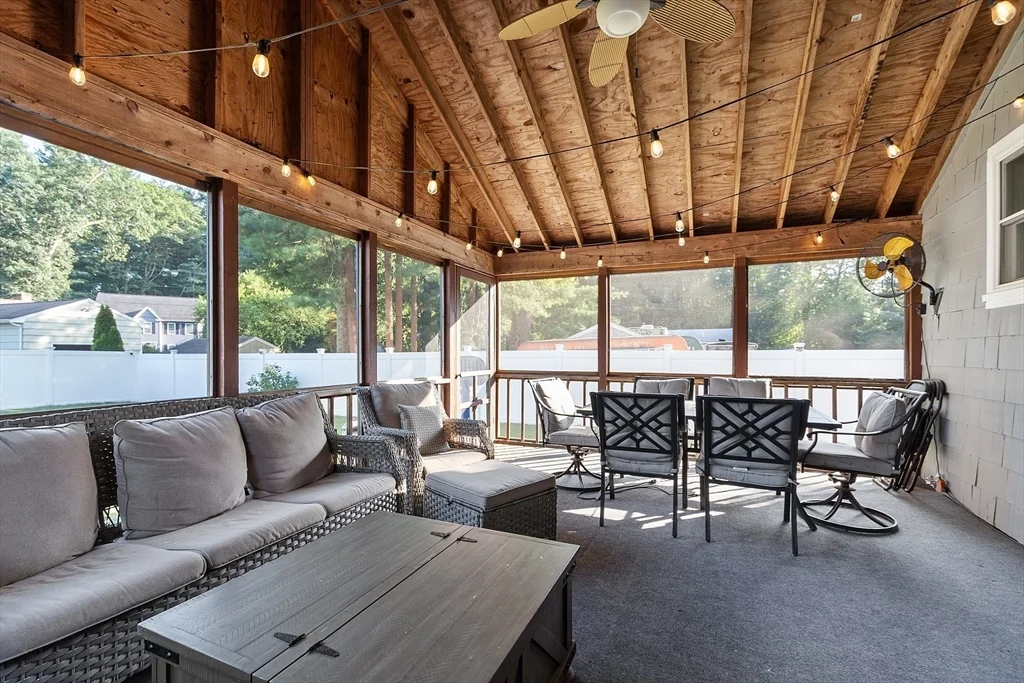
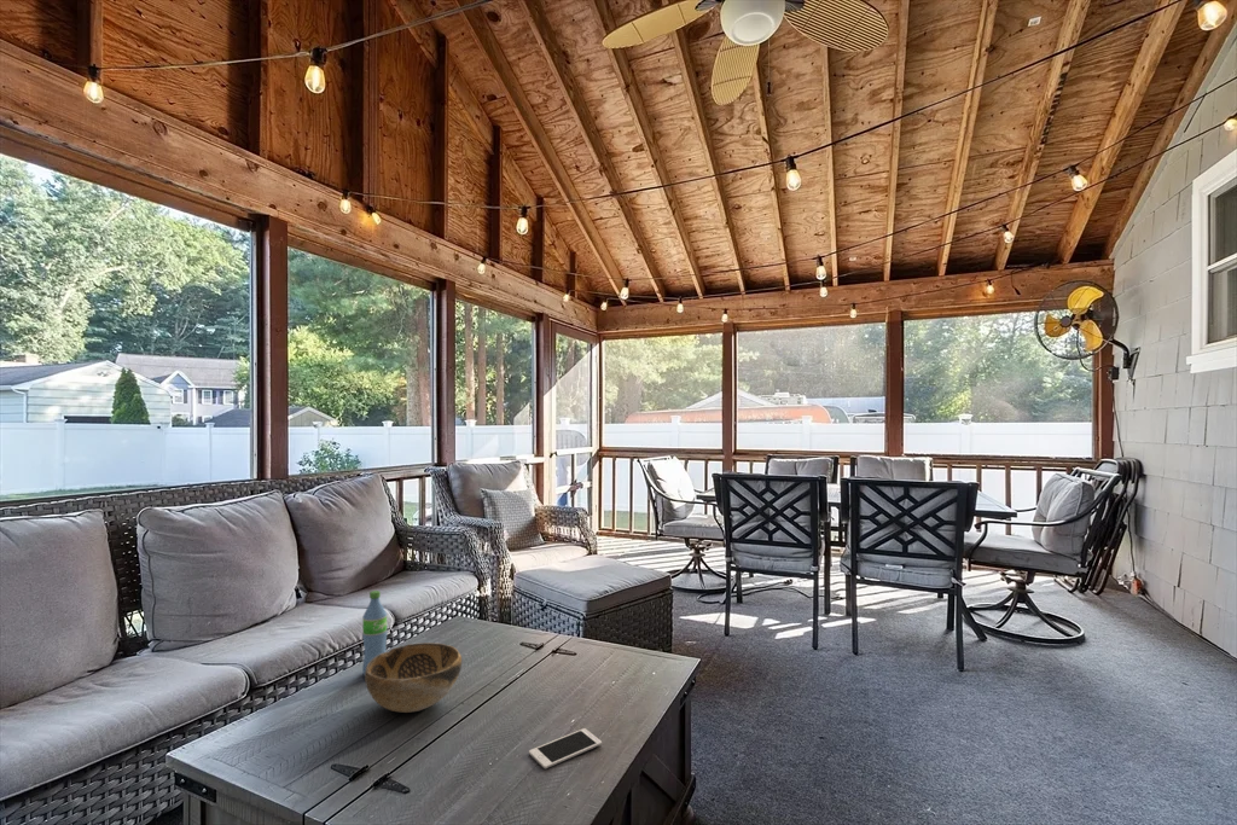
+ water bottle (374, 632)
+ cell phone (565, 746)
+ decorative bowl (414, 681)
